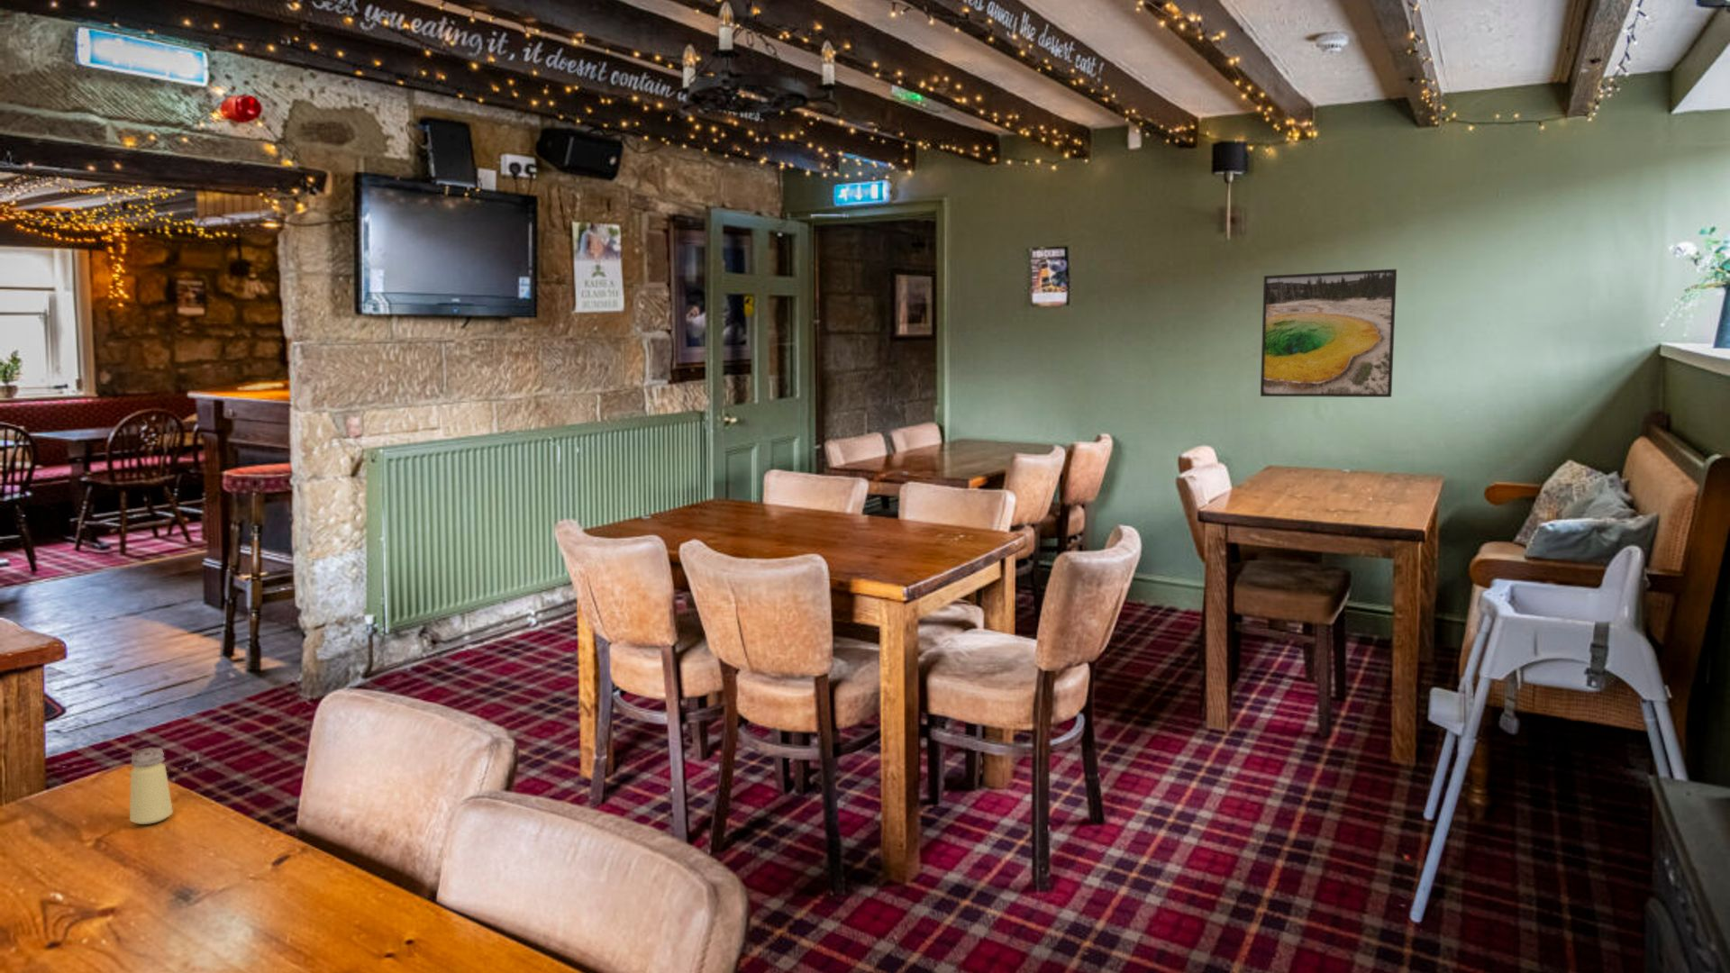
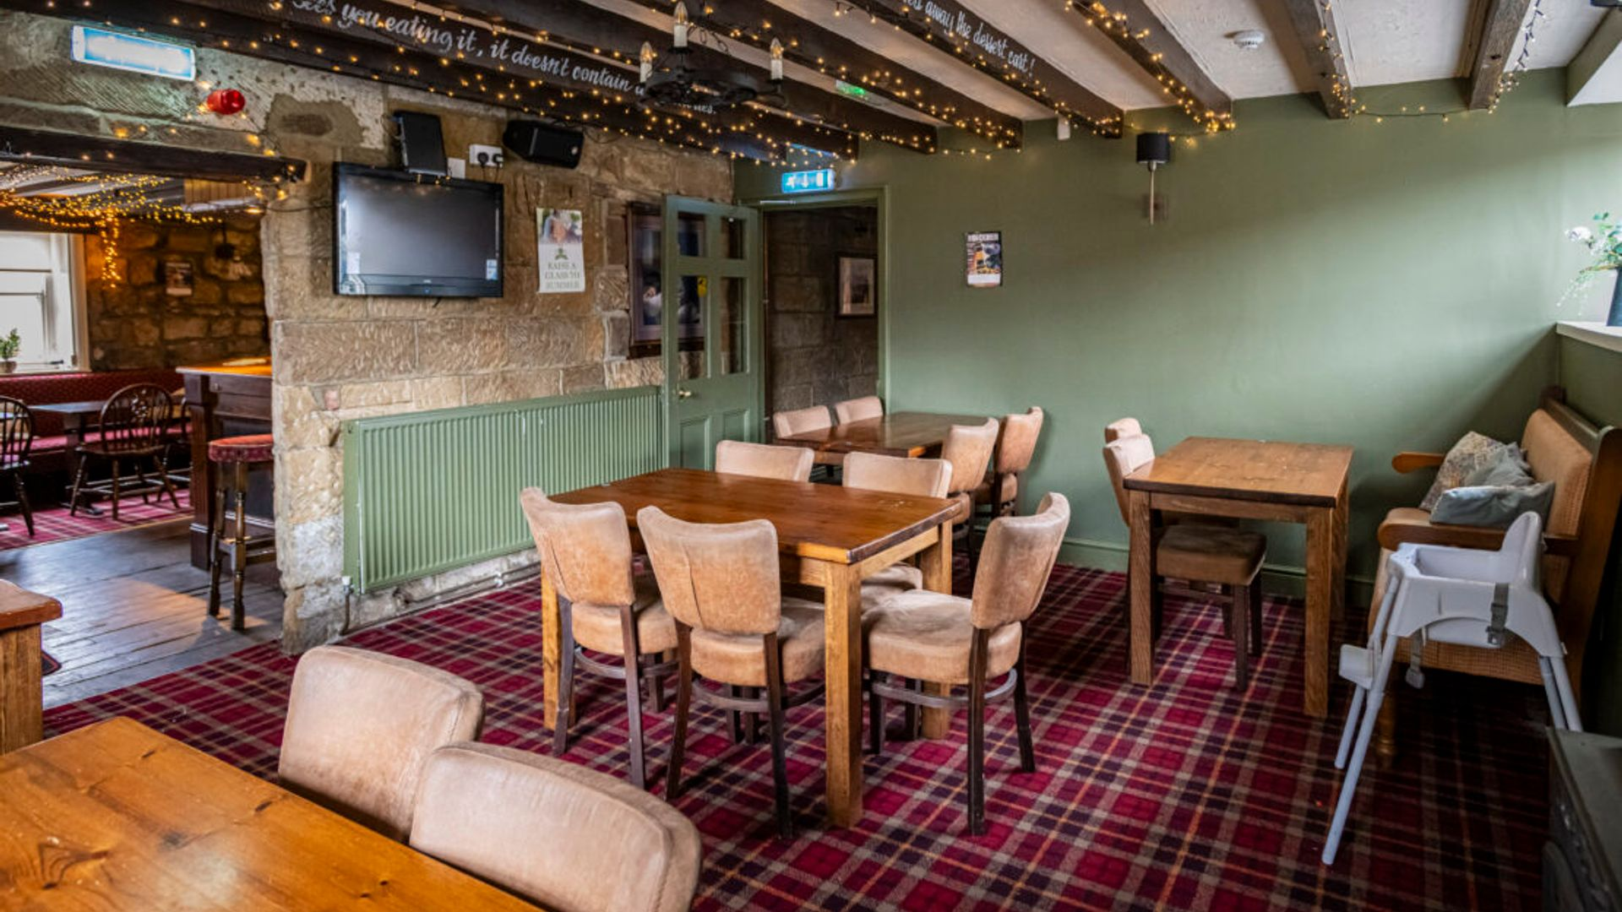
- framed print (1326, 334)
- saltshaker (149, 784)
